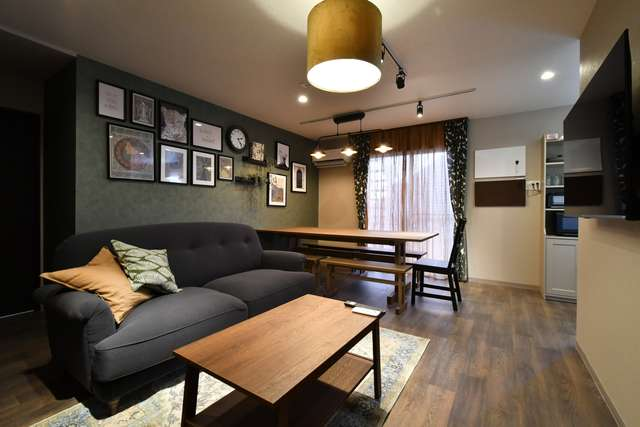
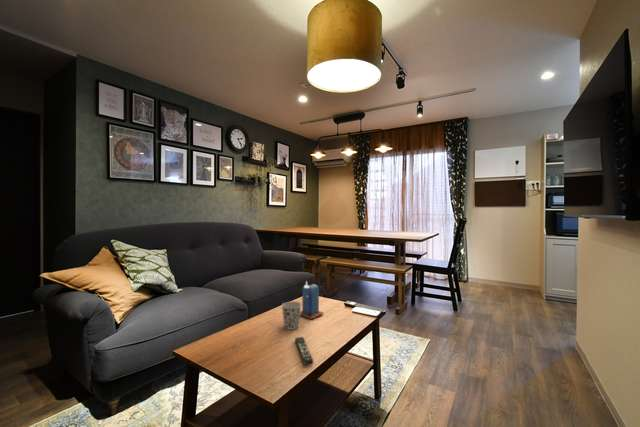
+ remote control (303, 349)
+ candle (310, 298)
+ cup (291, 315)
